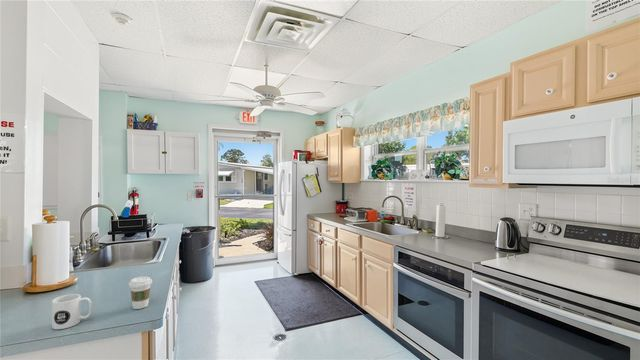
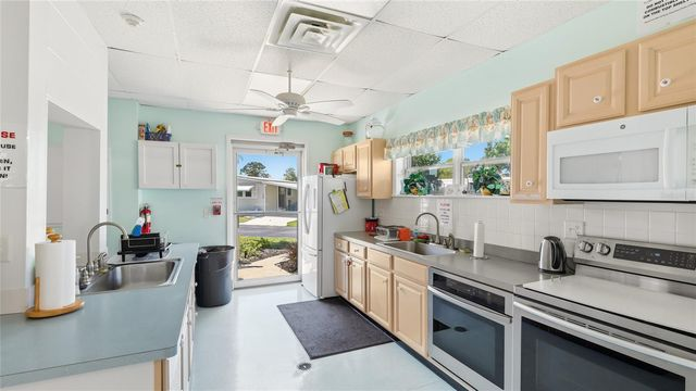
- coffee cup (140, 292)
- mug (72, 310)
